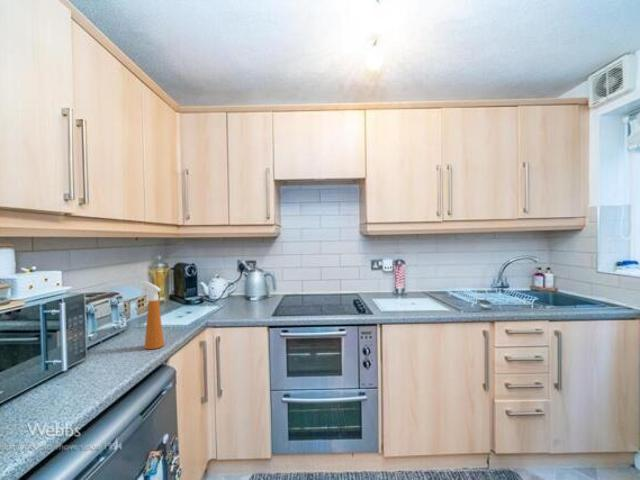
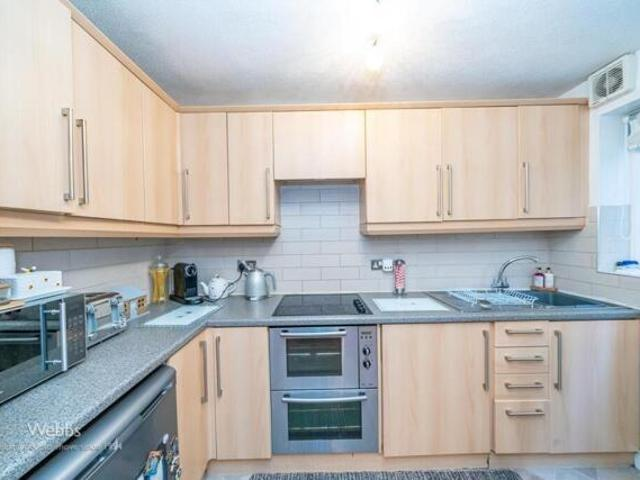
- spray bottle (149, 313)
